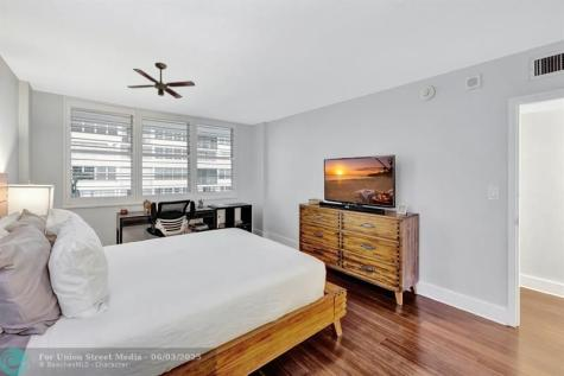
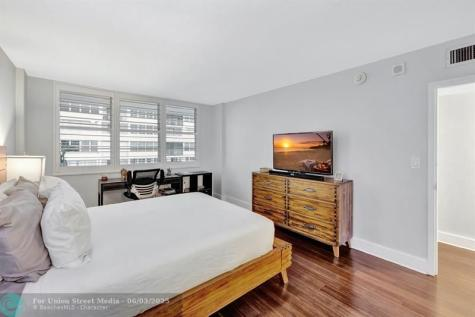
- ceiling fan (160, 79)
